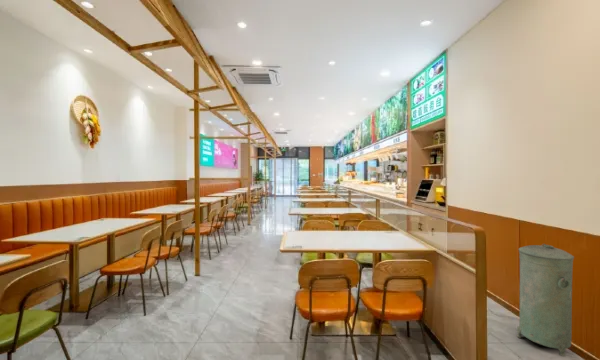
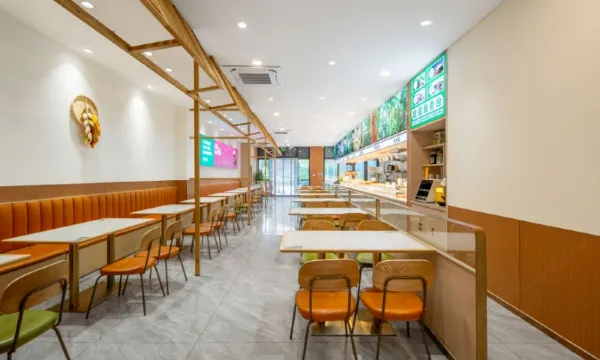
- trash can (544, 293)
